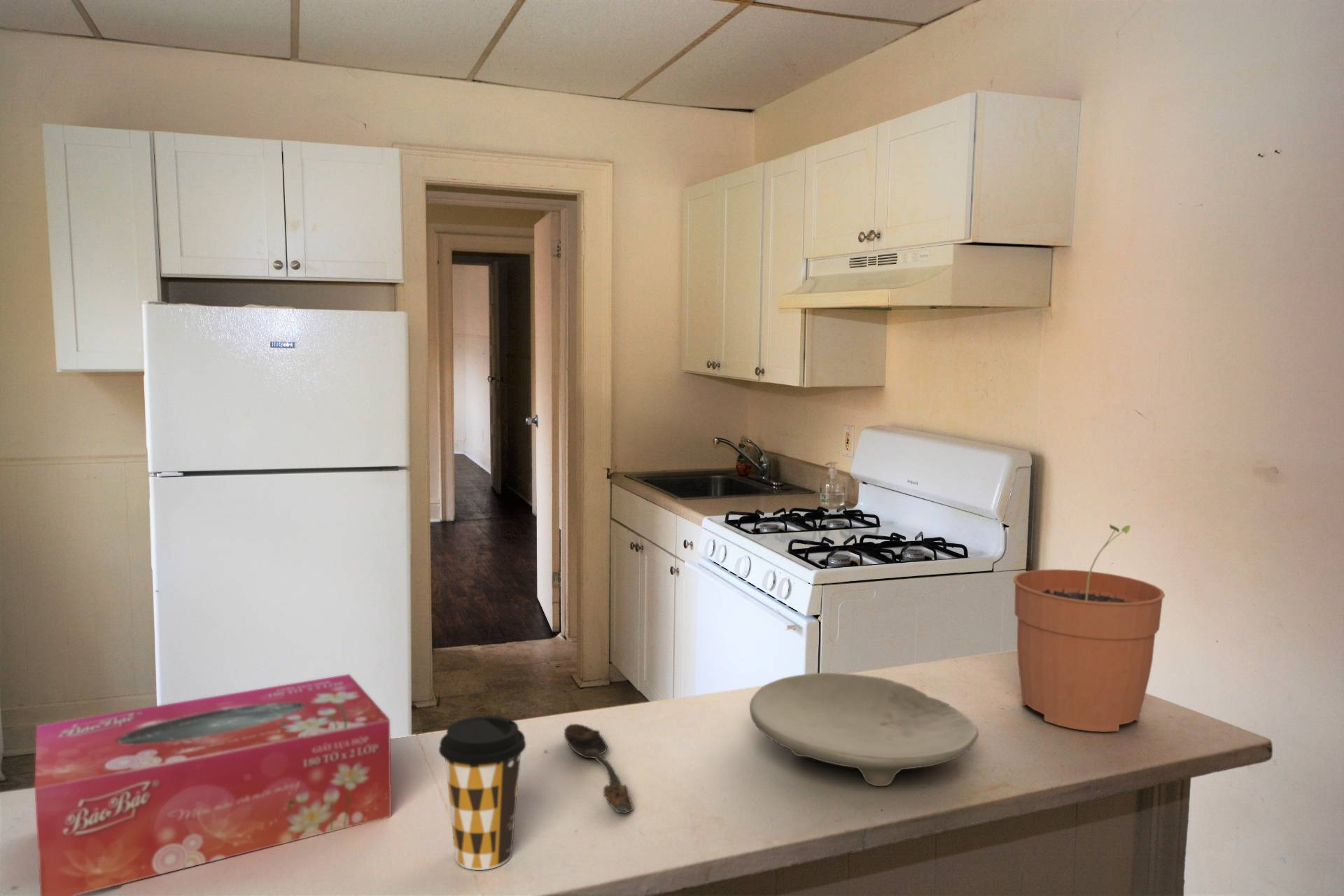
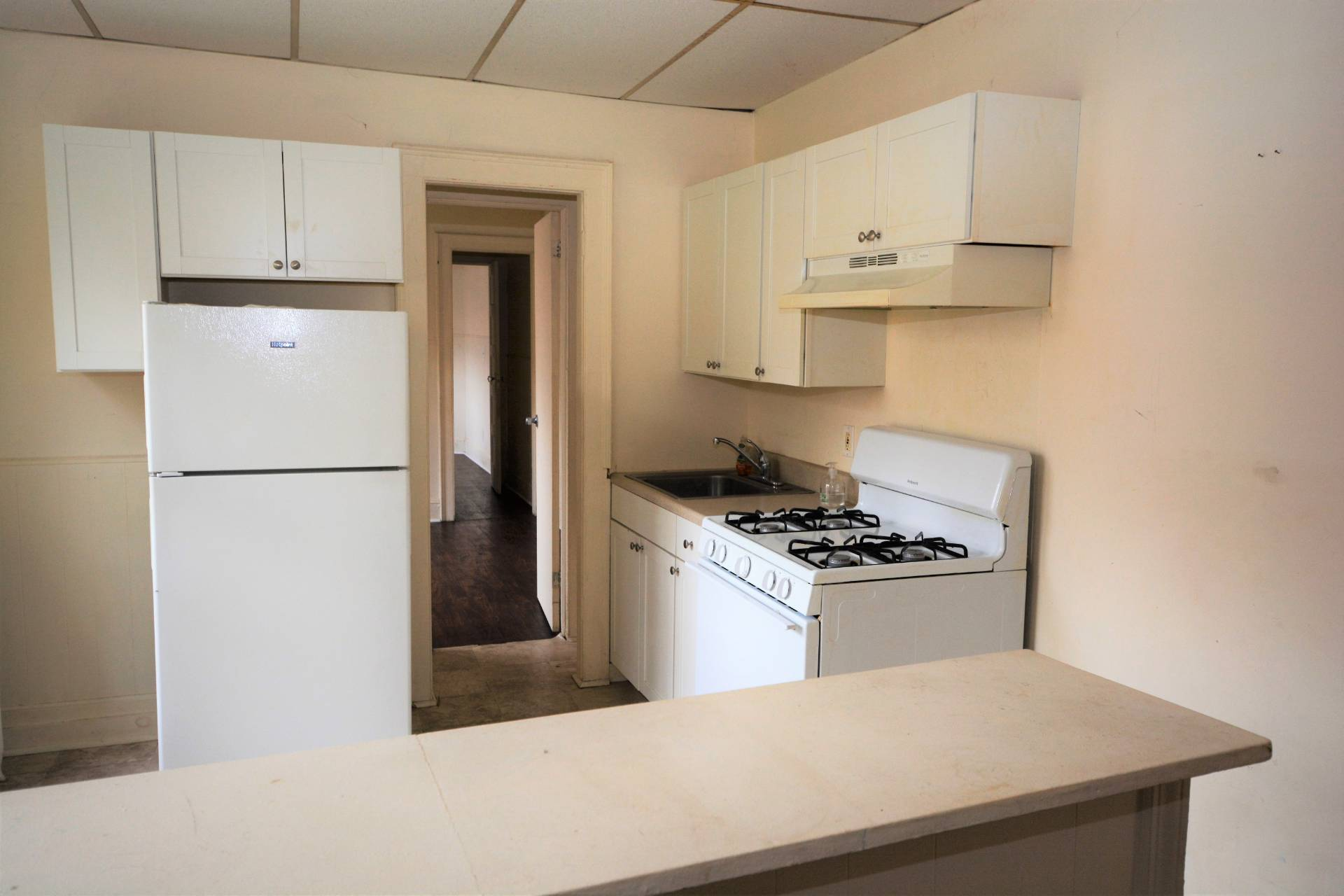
- bowl (860, 734)
- plant pot (1084, 616)
- coffee cup (483, 792)
- spoon (598, 761)
- tissue box (217, 772)
